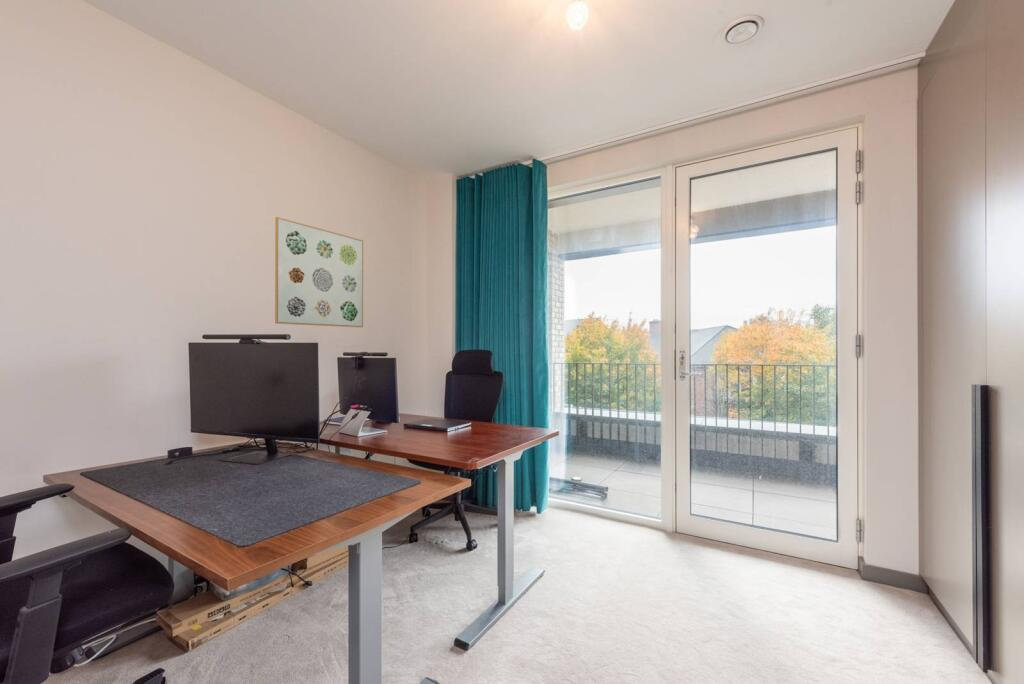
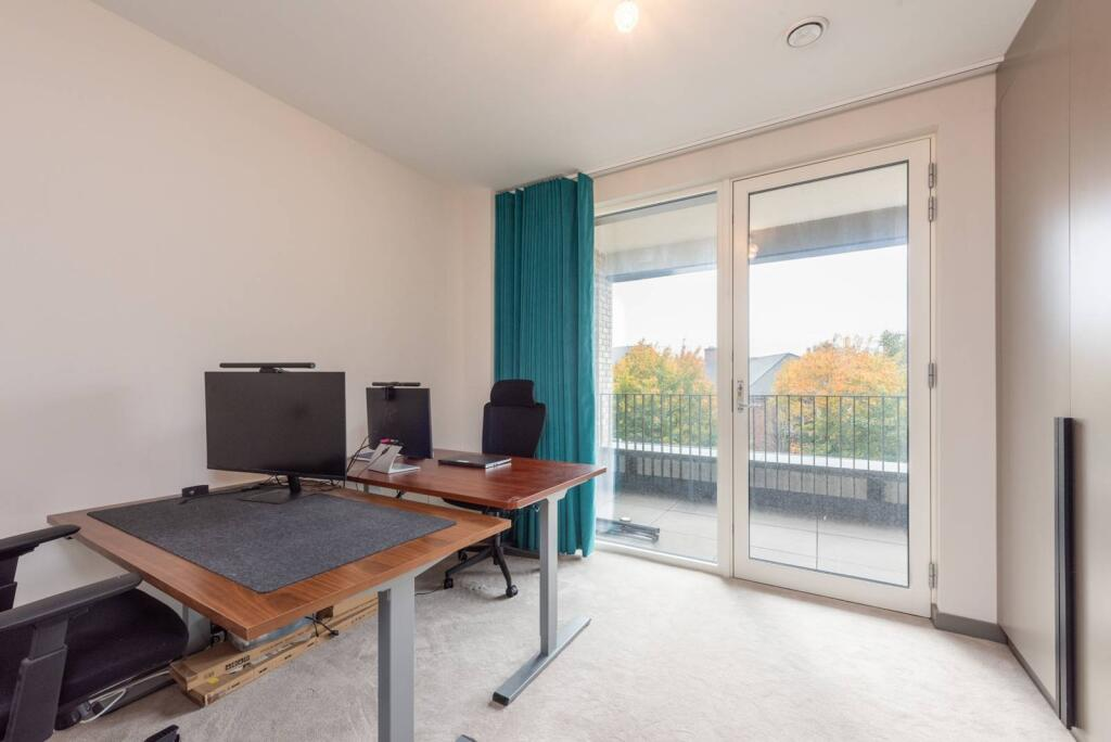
- wall art (323, 277)
